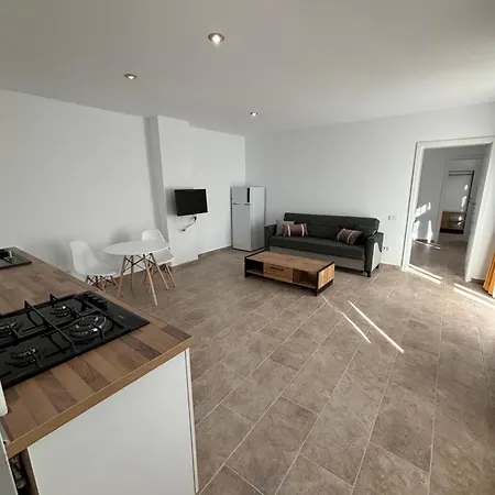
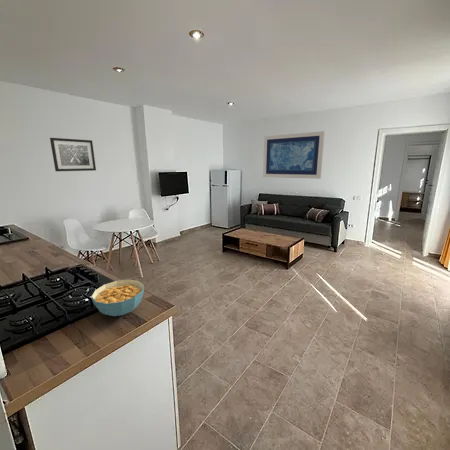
+ wall art (291, 156)
+ wall art (74, 155)
+ cereal bowl (120, 301)
